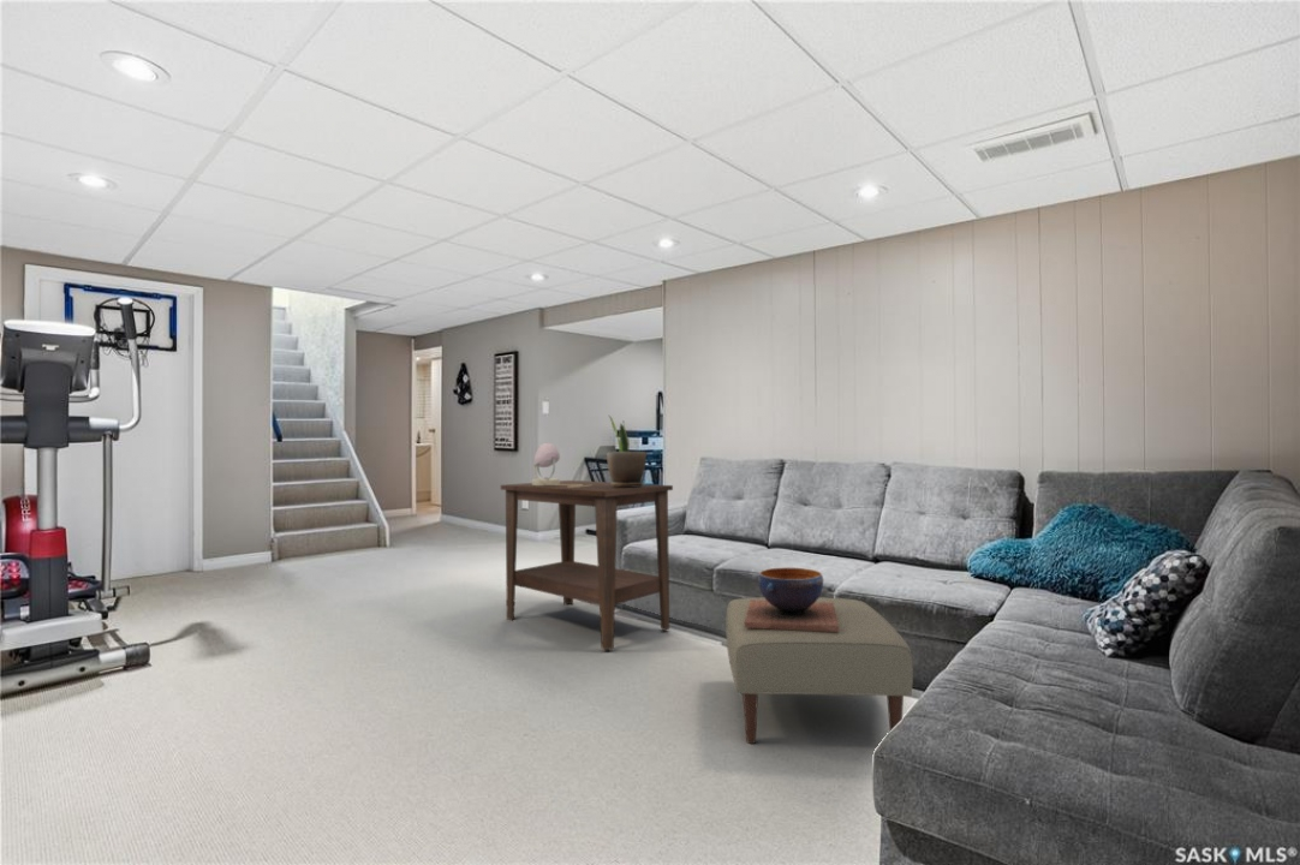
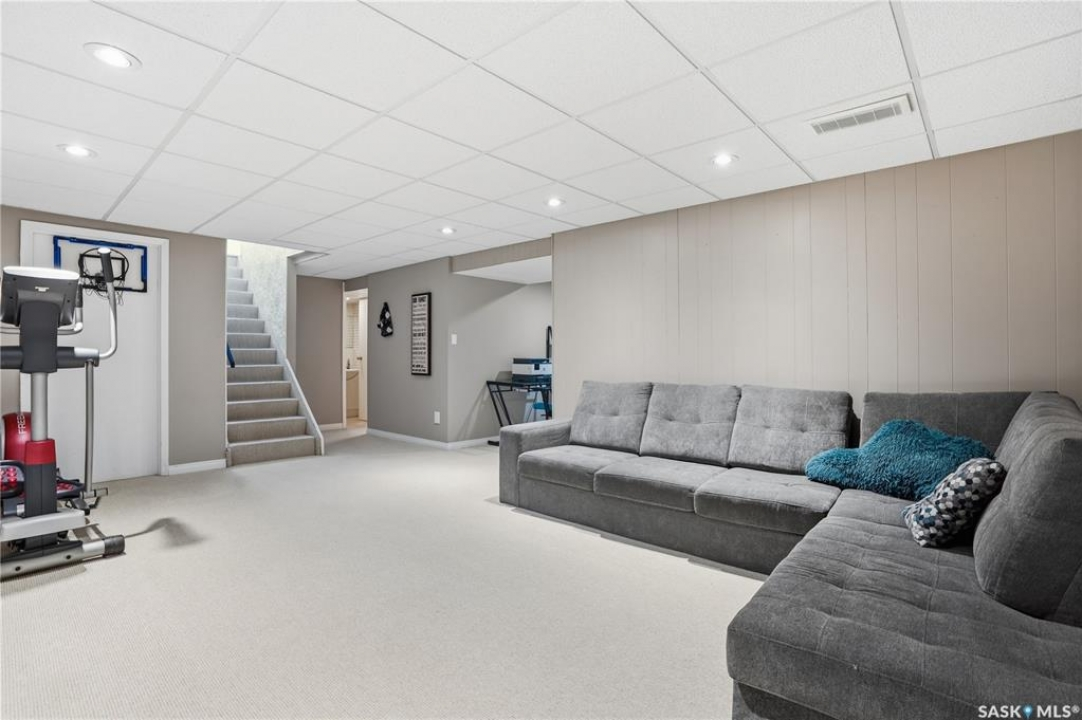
- table lamp (556, 461)
- ottoman (807, 661)
- side table (582, 562)
- potted plant (626, 449)
- decorative bowl (791, 593)
